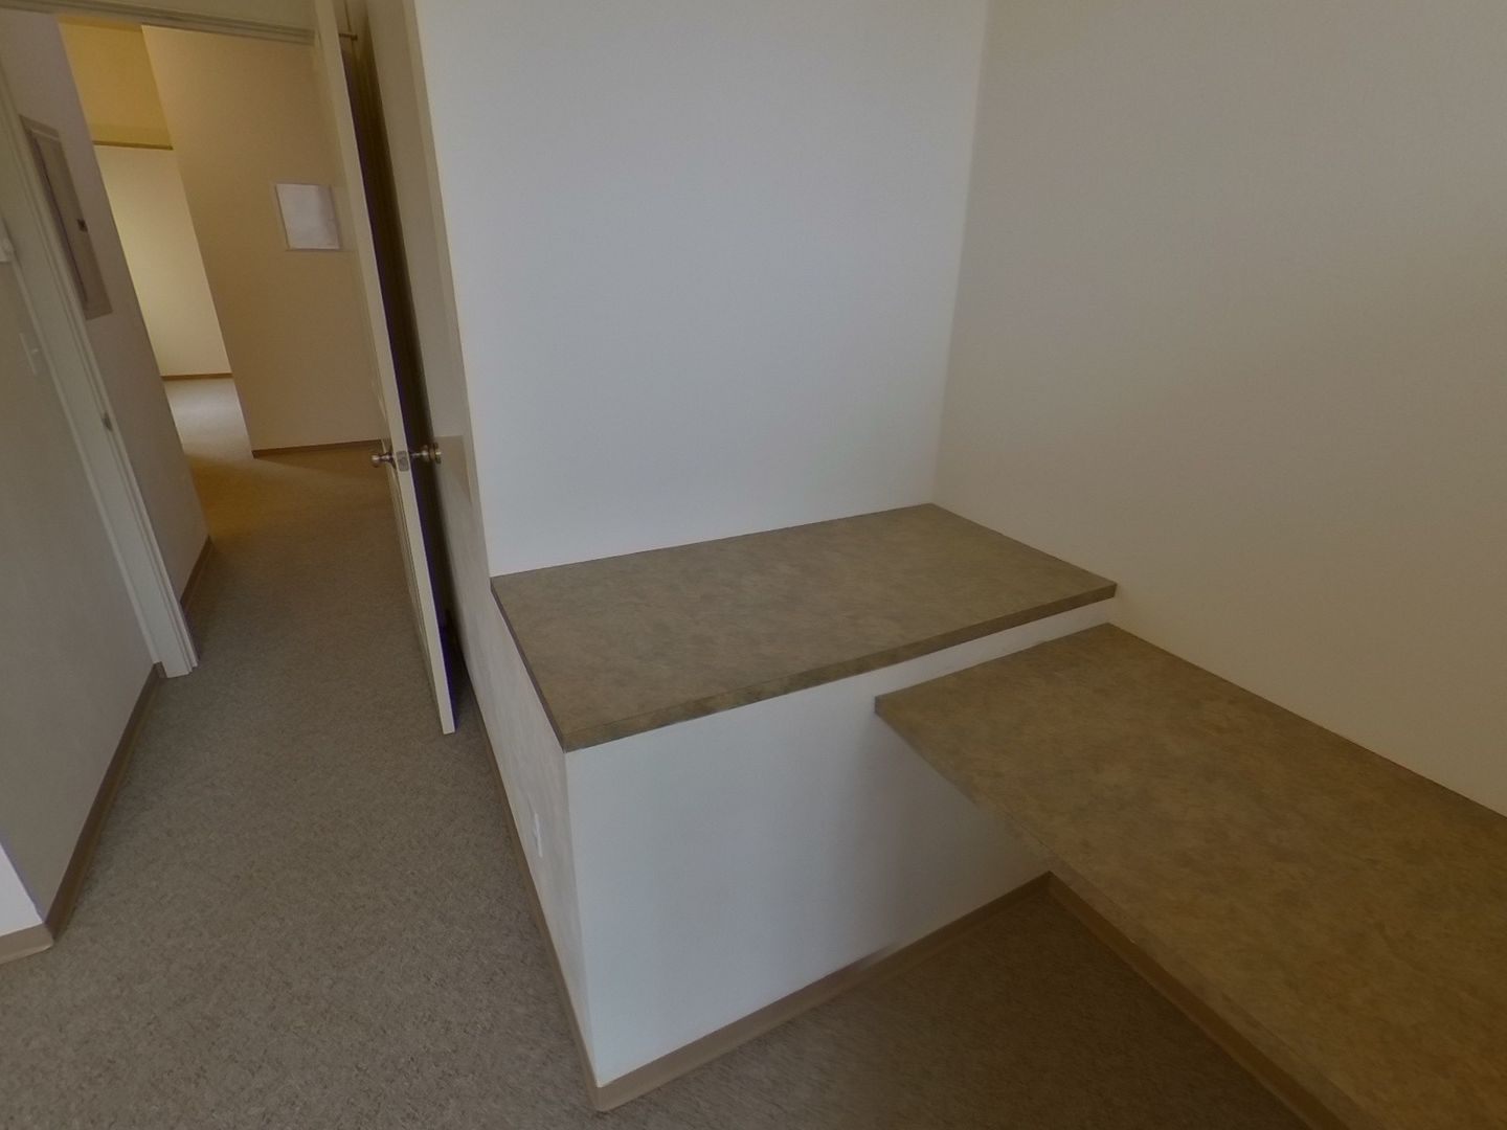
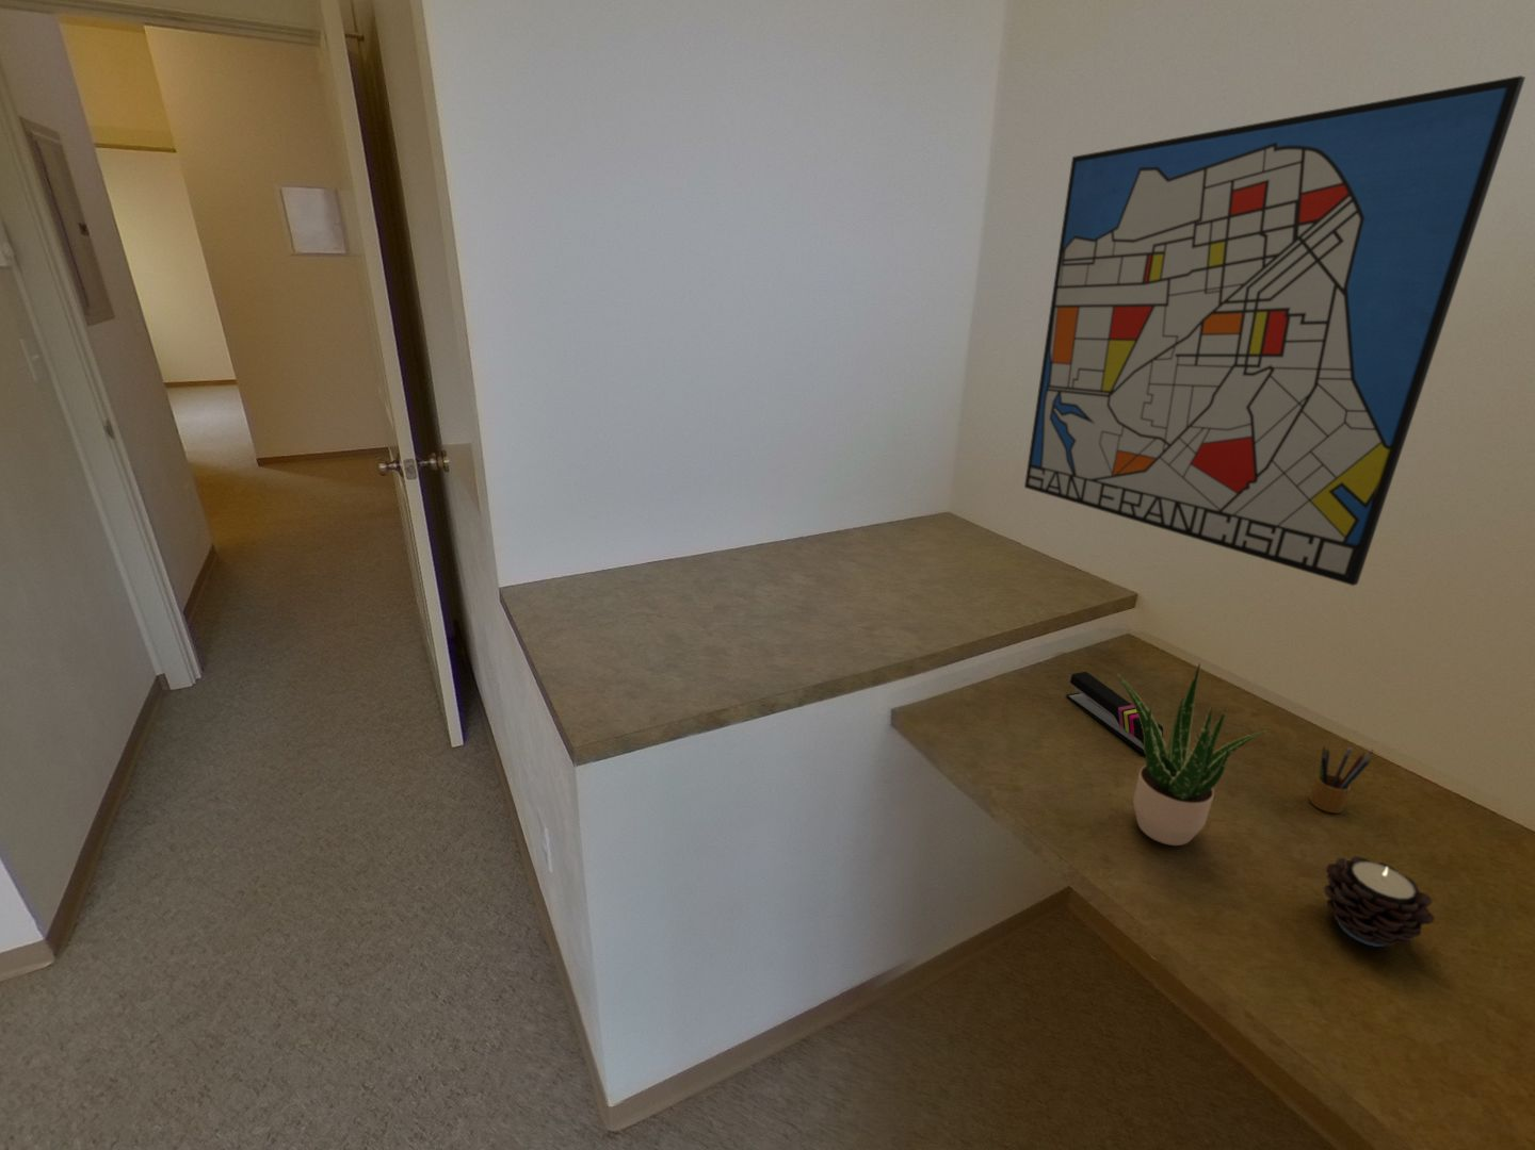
+ wall art (1197, 345)
+ pencil box (1334, 777)
+ stapler (1113, 709)
+ candle (1374, 899)
+ potted plant (1180, 756)
